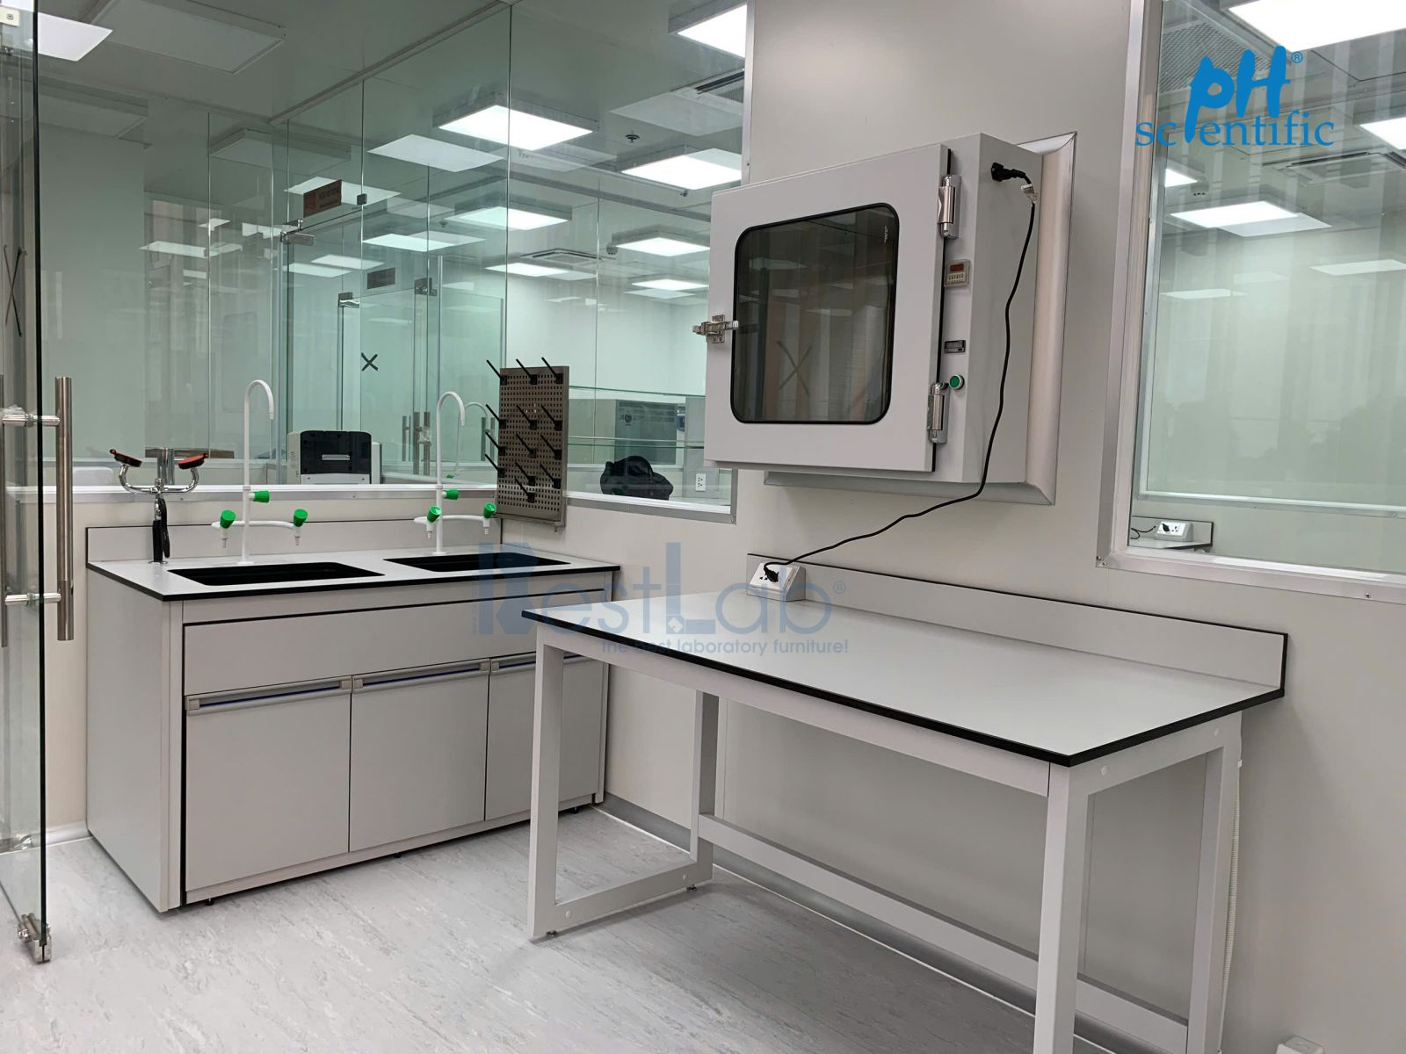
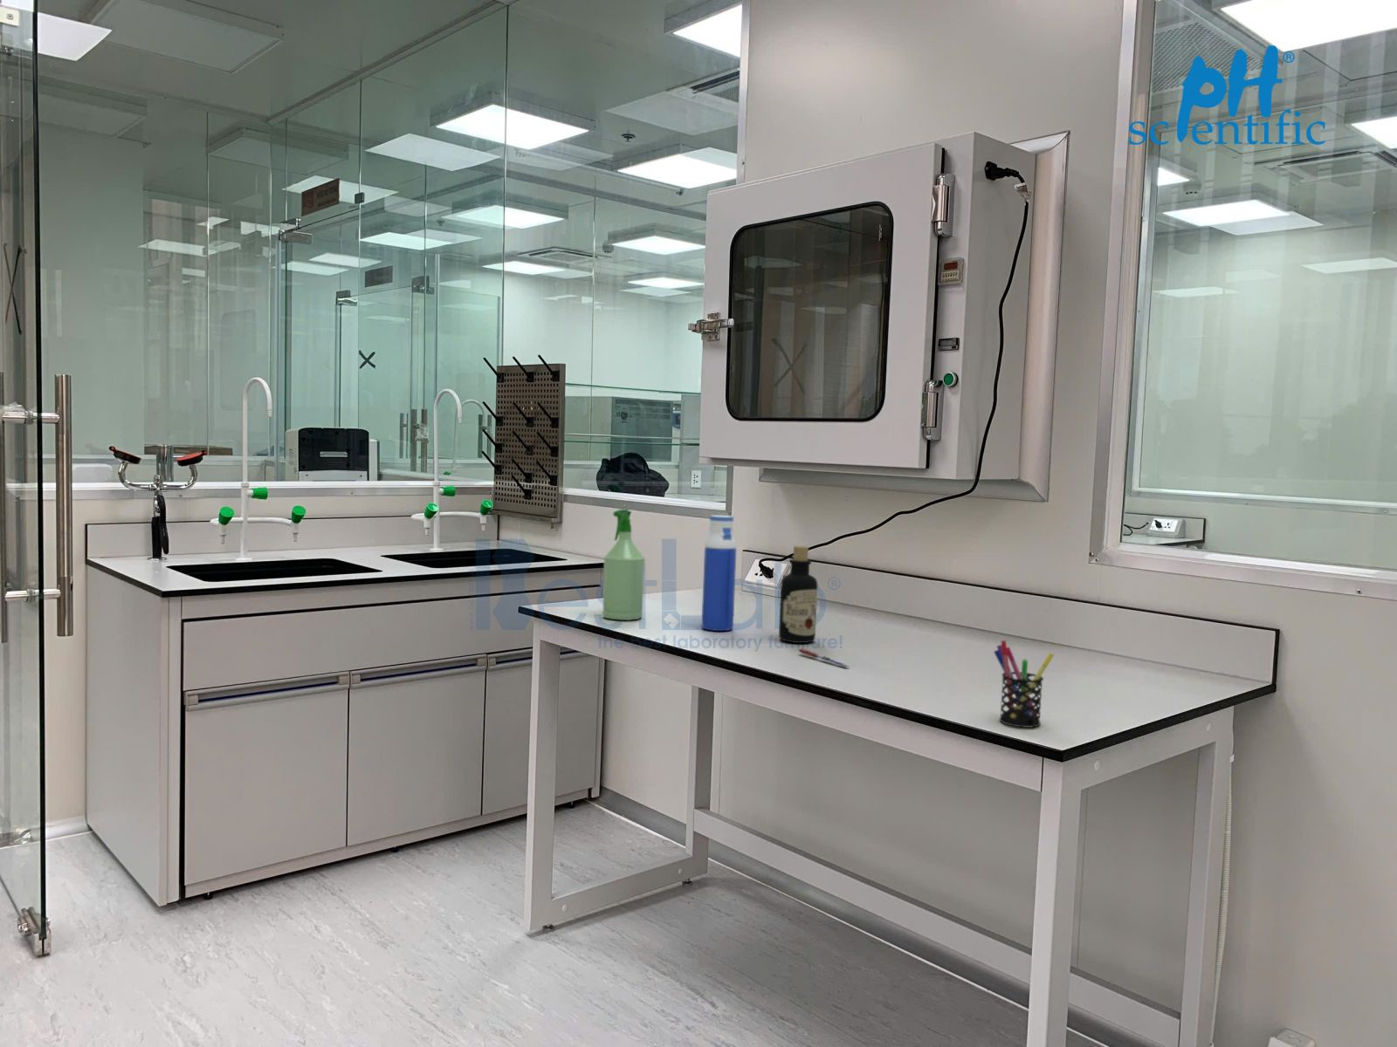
+ pen (823, 657)
+ bottle (799, 593)
+ spray bottle (624, 563)
+ pen holder (1020, 682)
+ water bottle (719, 572)
